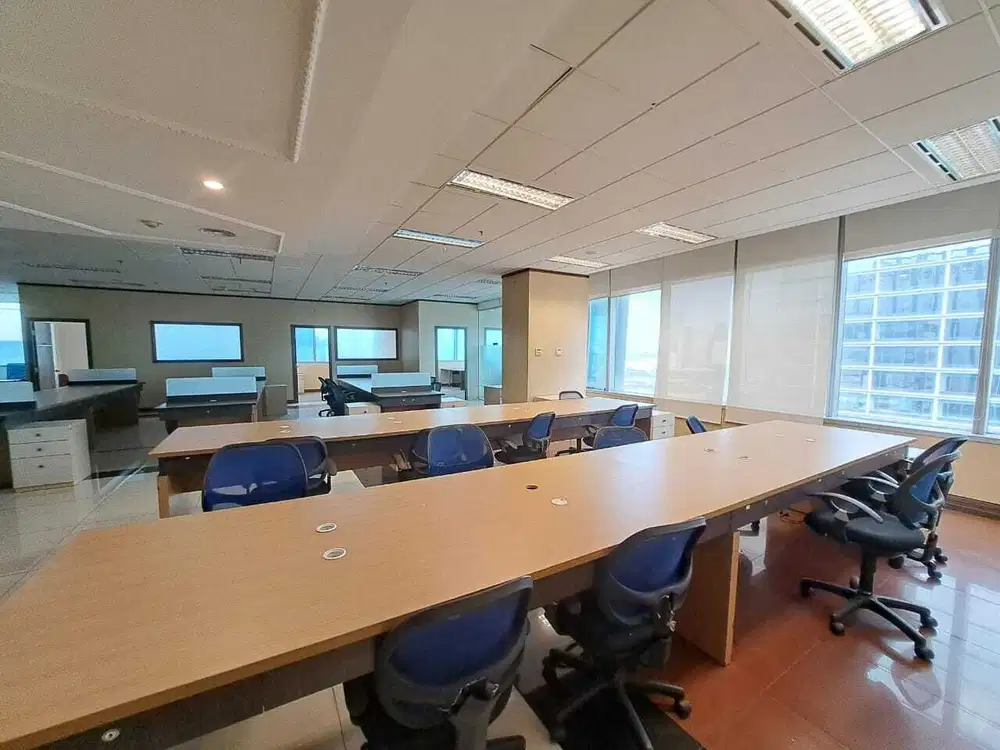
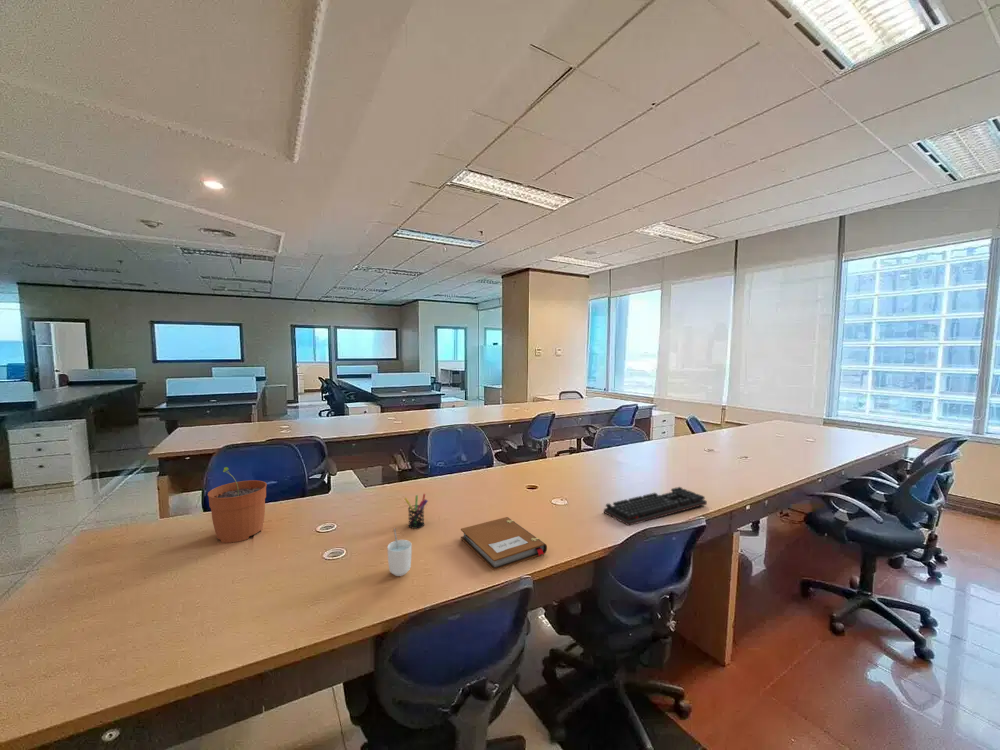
+ cup (399, 552)
+ keyboard (656, 504)
+ notebook (503, 541)
+ plant pot (238, 499)
+ pen holder (417, 509)
